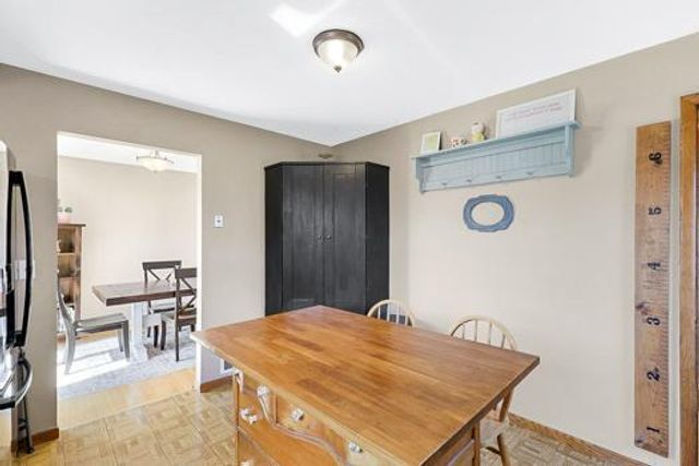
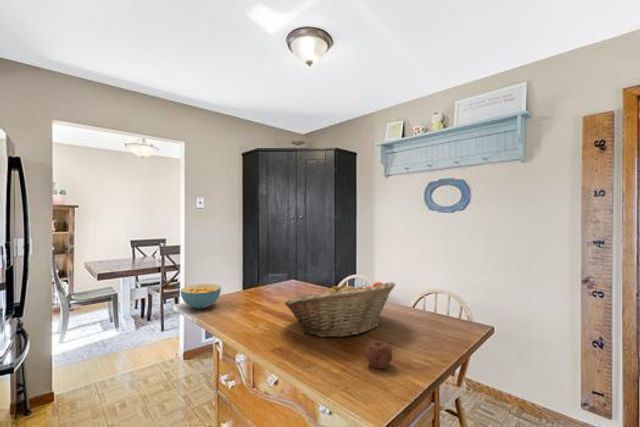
+ cereal bowl (201, 297)
+ apple (378, 353)
+ fruit basket (341, 302)
